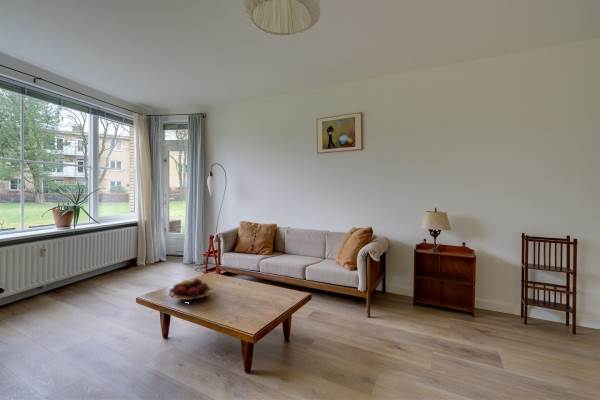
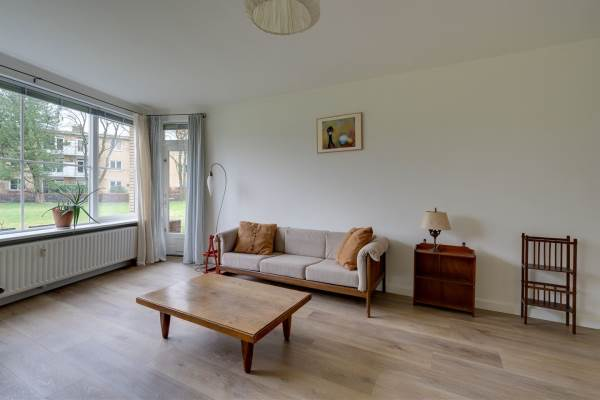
- fruit basket (190, 289)
